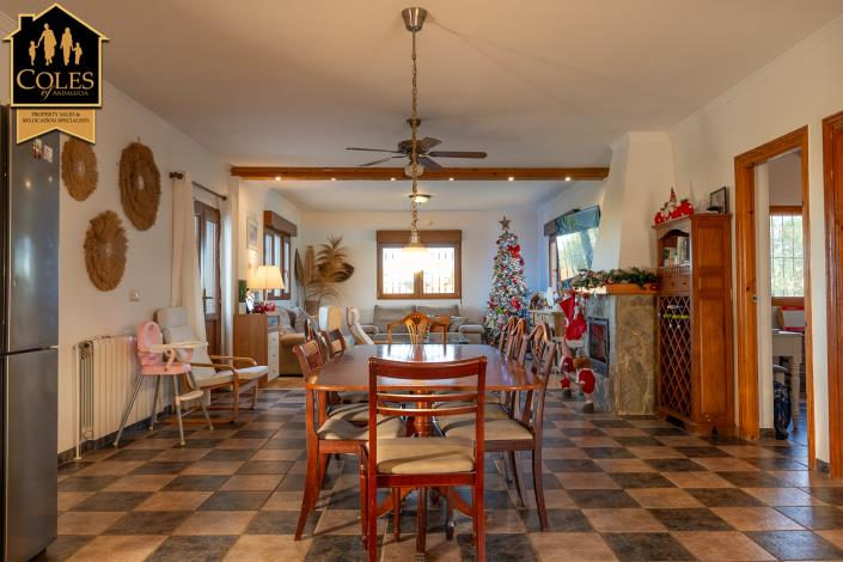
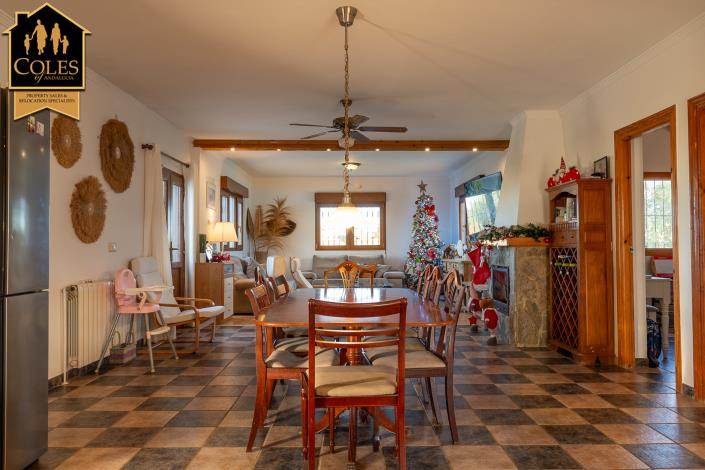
+ basket (123, 346)
